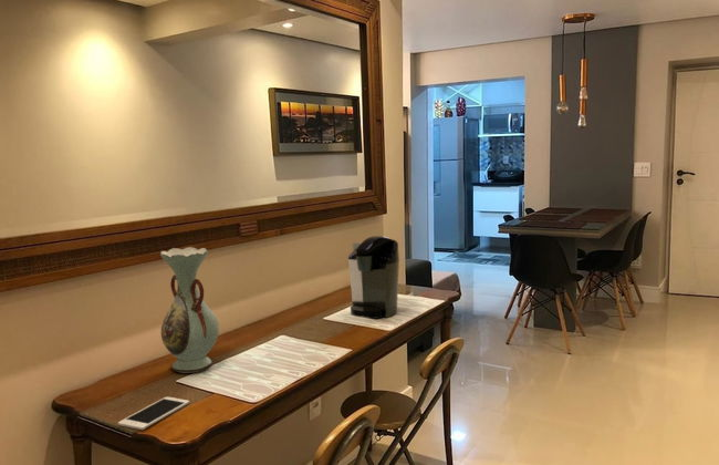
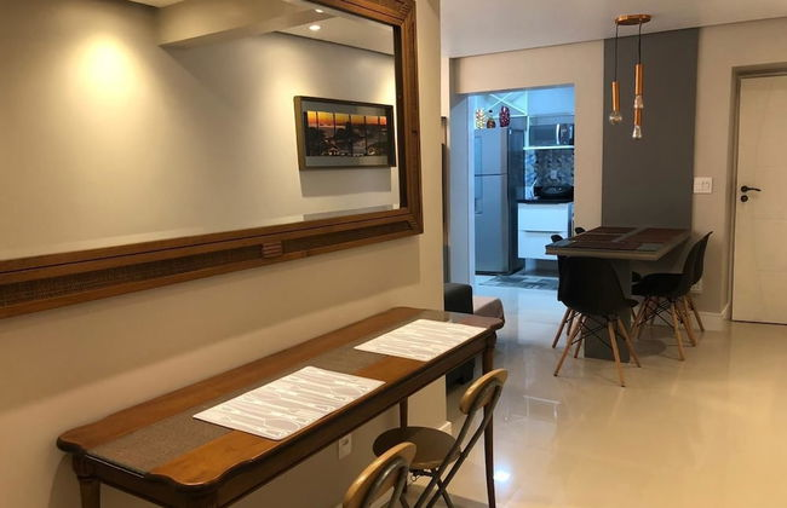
- coffee maker (364, 272)
- cell phone (155, 412)
- decorative vase (188, 309)
